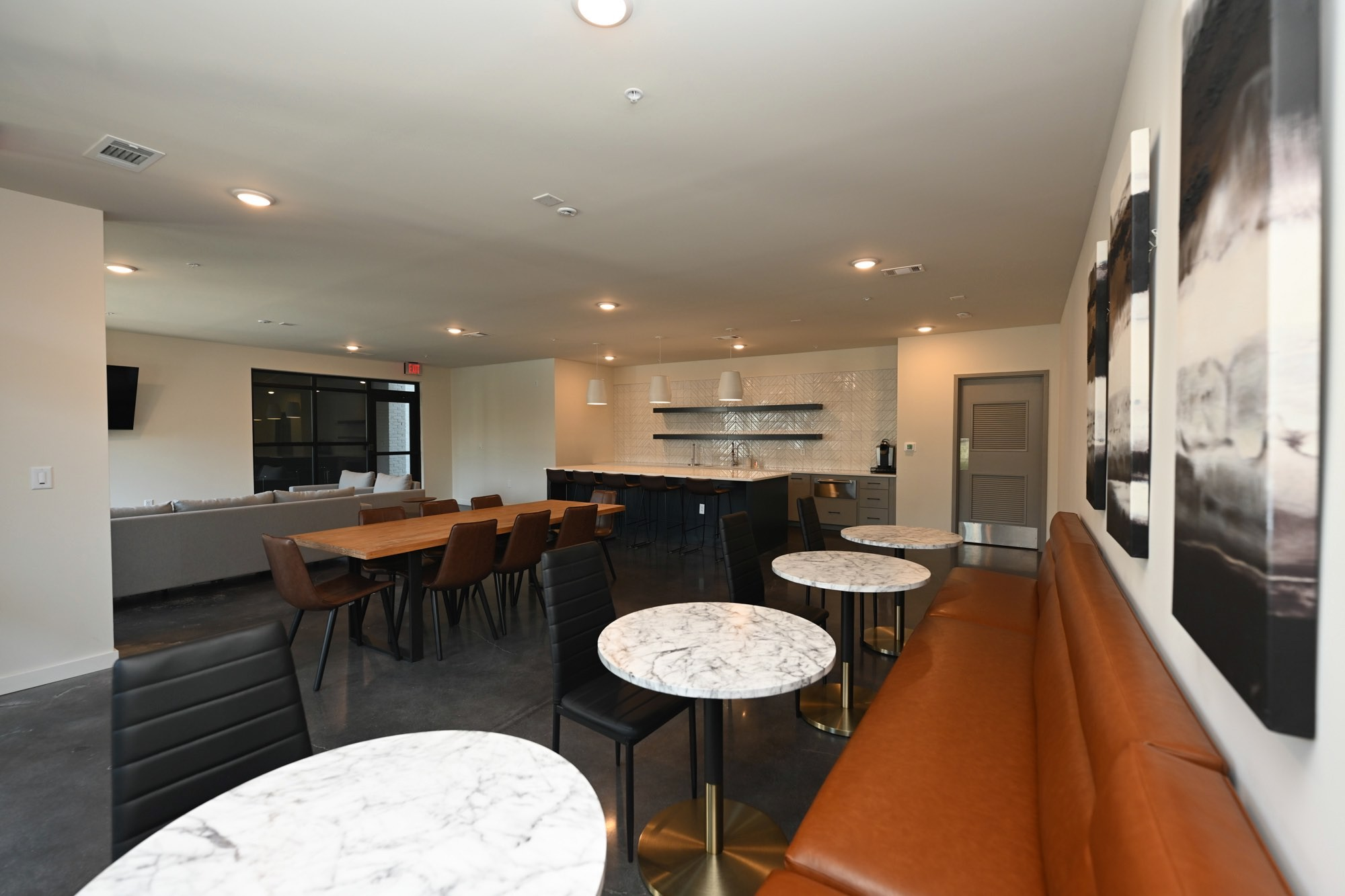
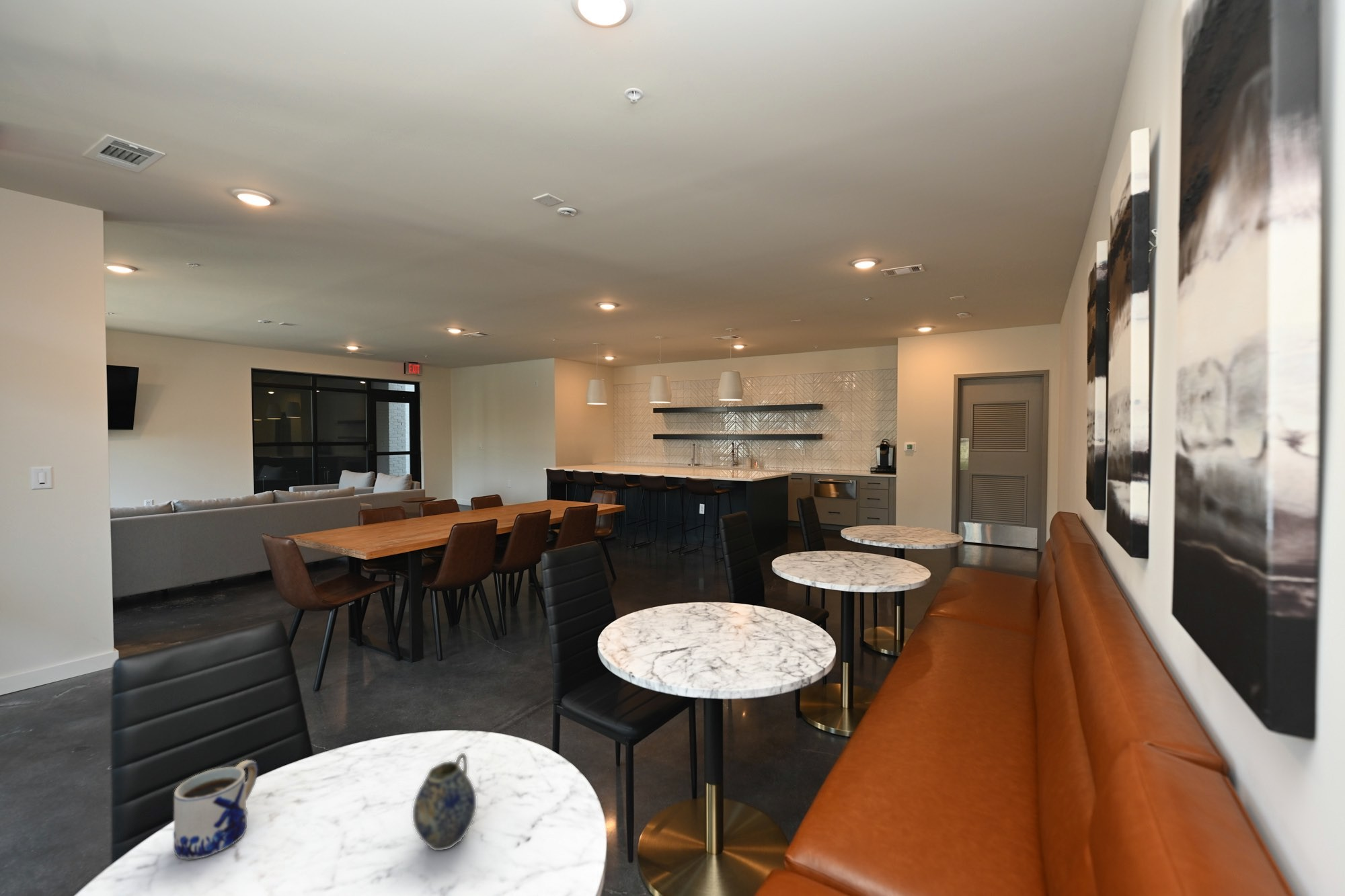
+ mug (217, 805)
+ teapot (443, 803)
